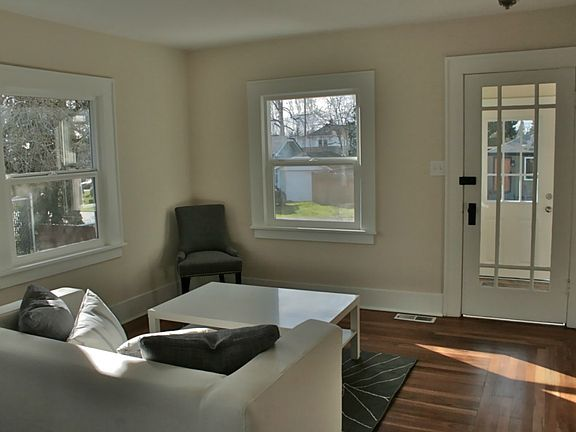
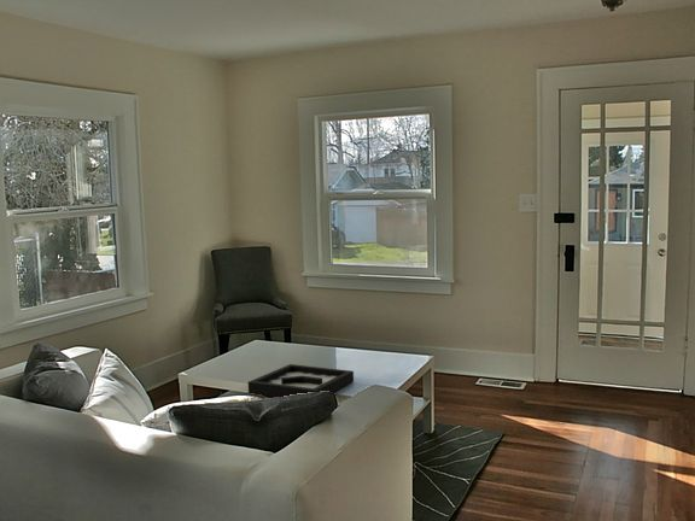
+ decorative tray (302, 381)
